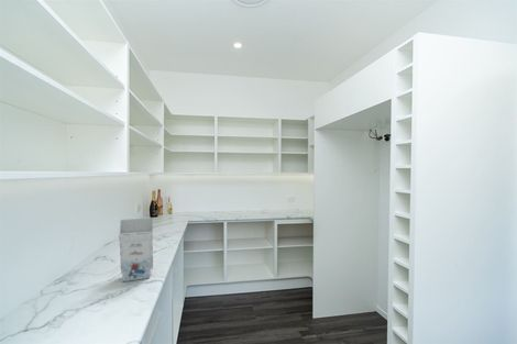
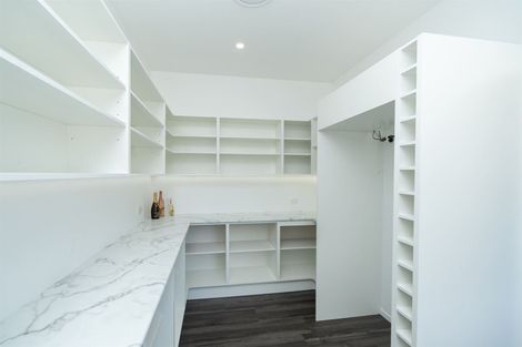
- gift box (136, 247)
